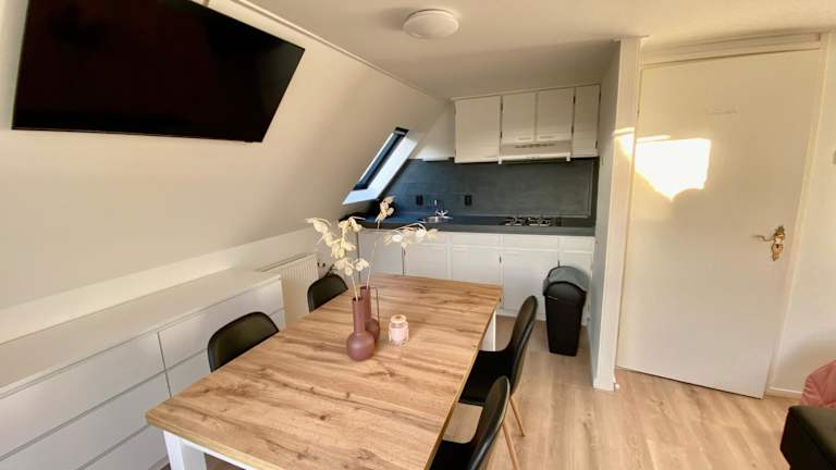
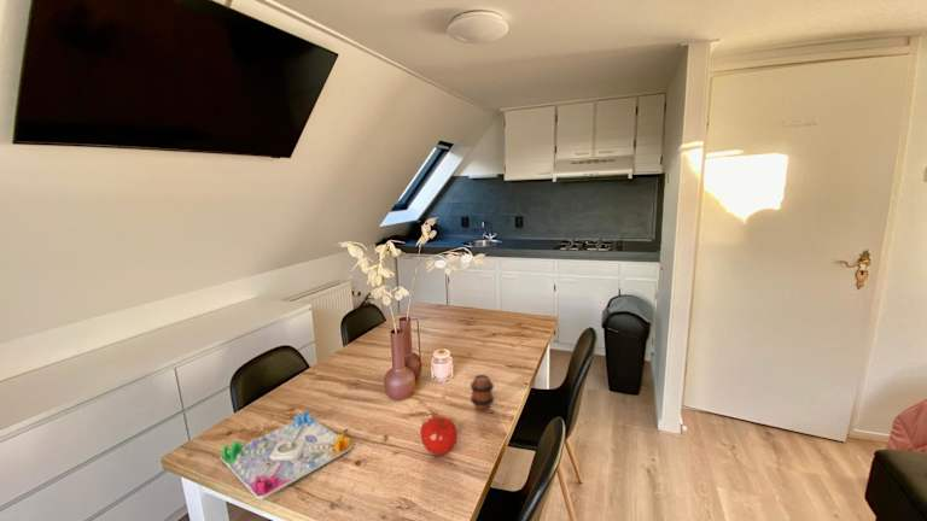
+ fruit (438, 433)
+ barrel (482, 392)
+ board game (287, 447)
